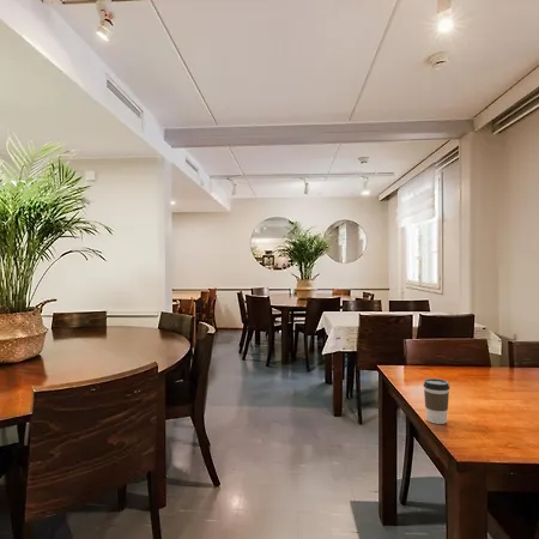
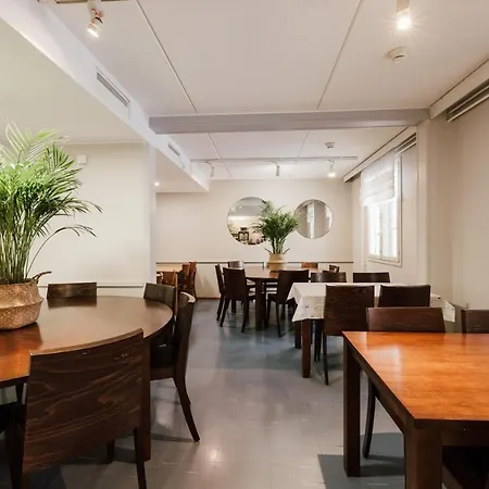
- coffee cup (436, 400)
